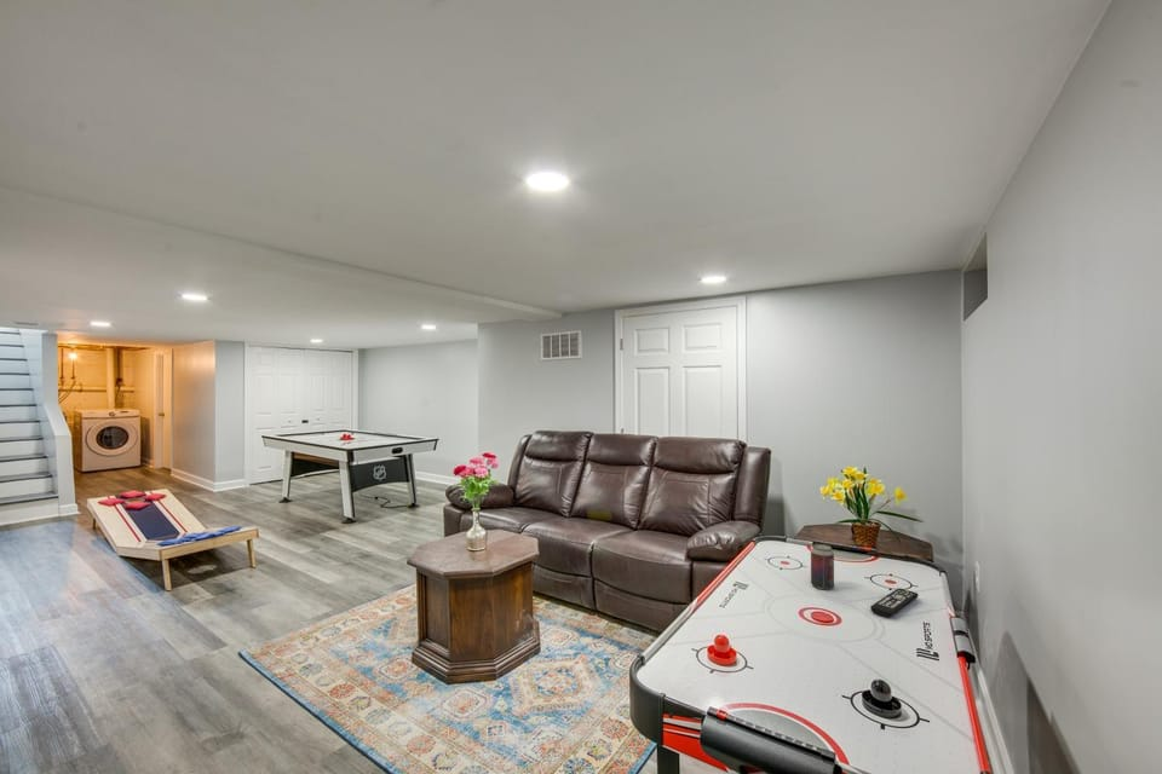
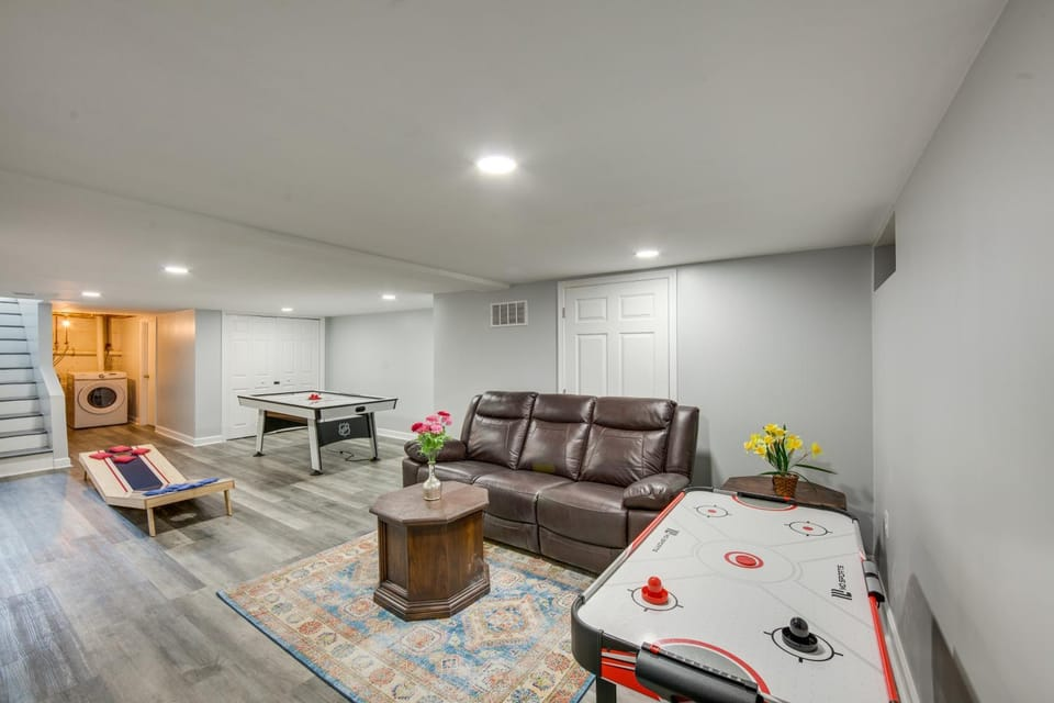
- remote control (894, 602)
- beverage can (822, 566)
